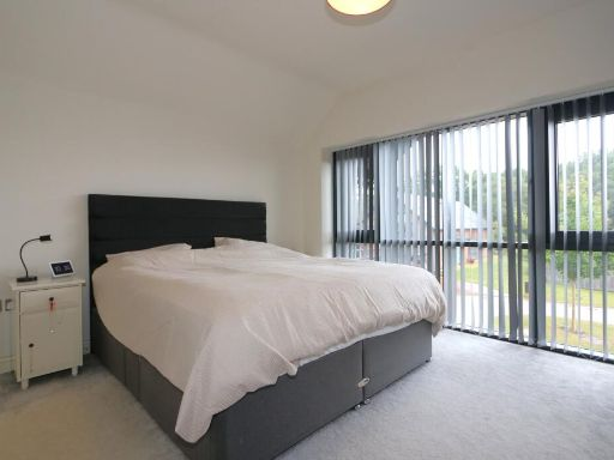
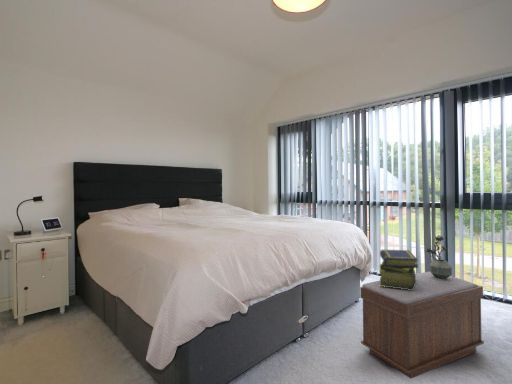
+ potted plant (438, 256)
+ stack of books (398, 267)
+ bench (420, 316)
